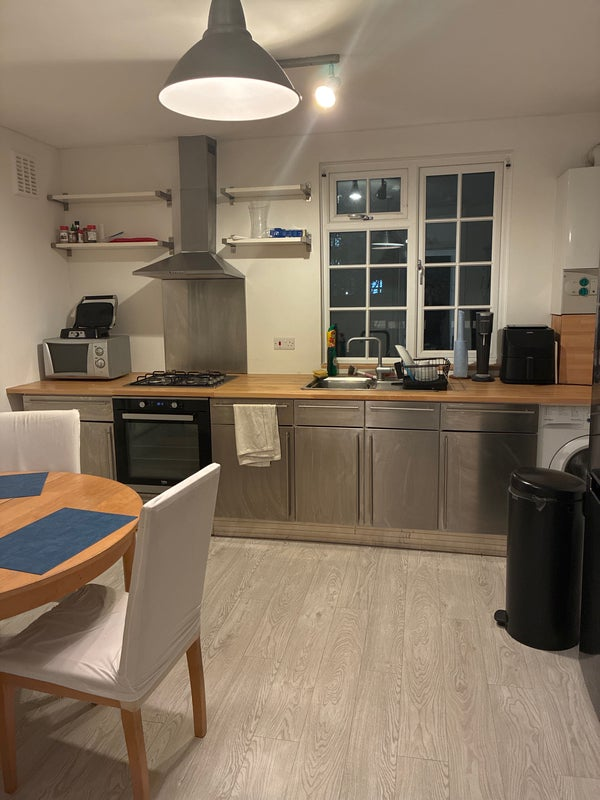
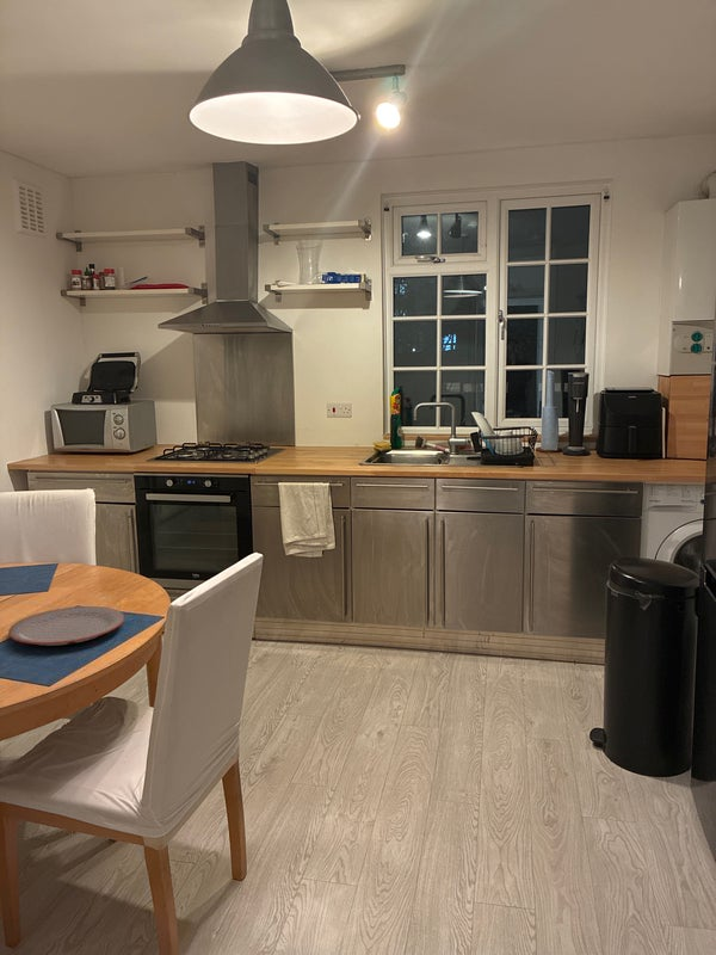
+ plate (68, 627)
